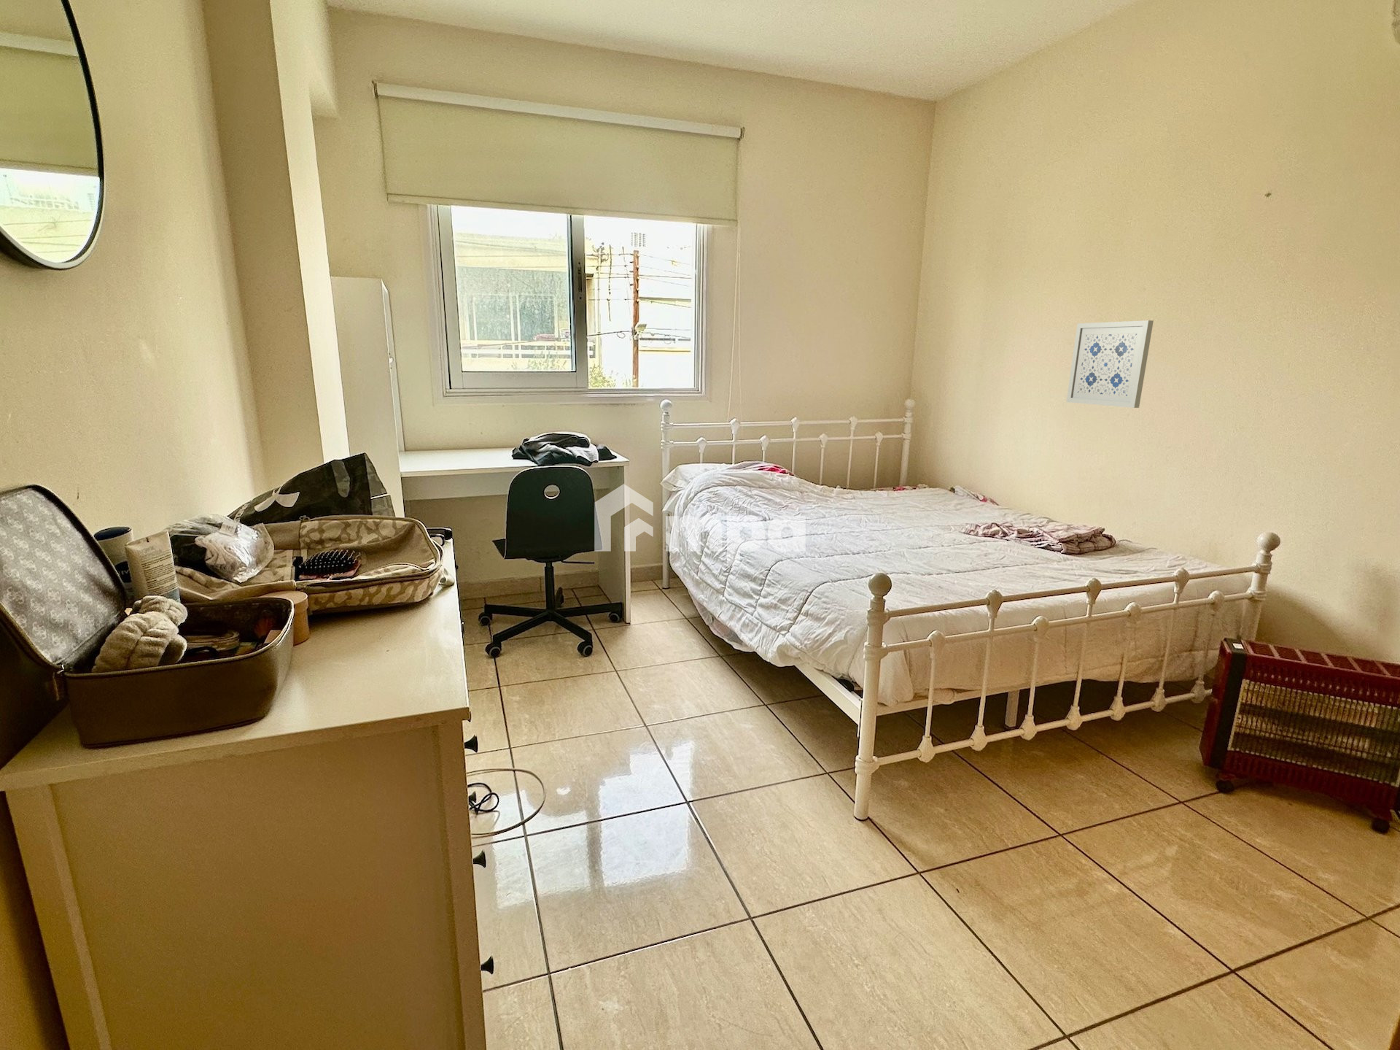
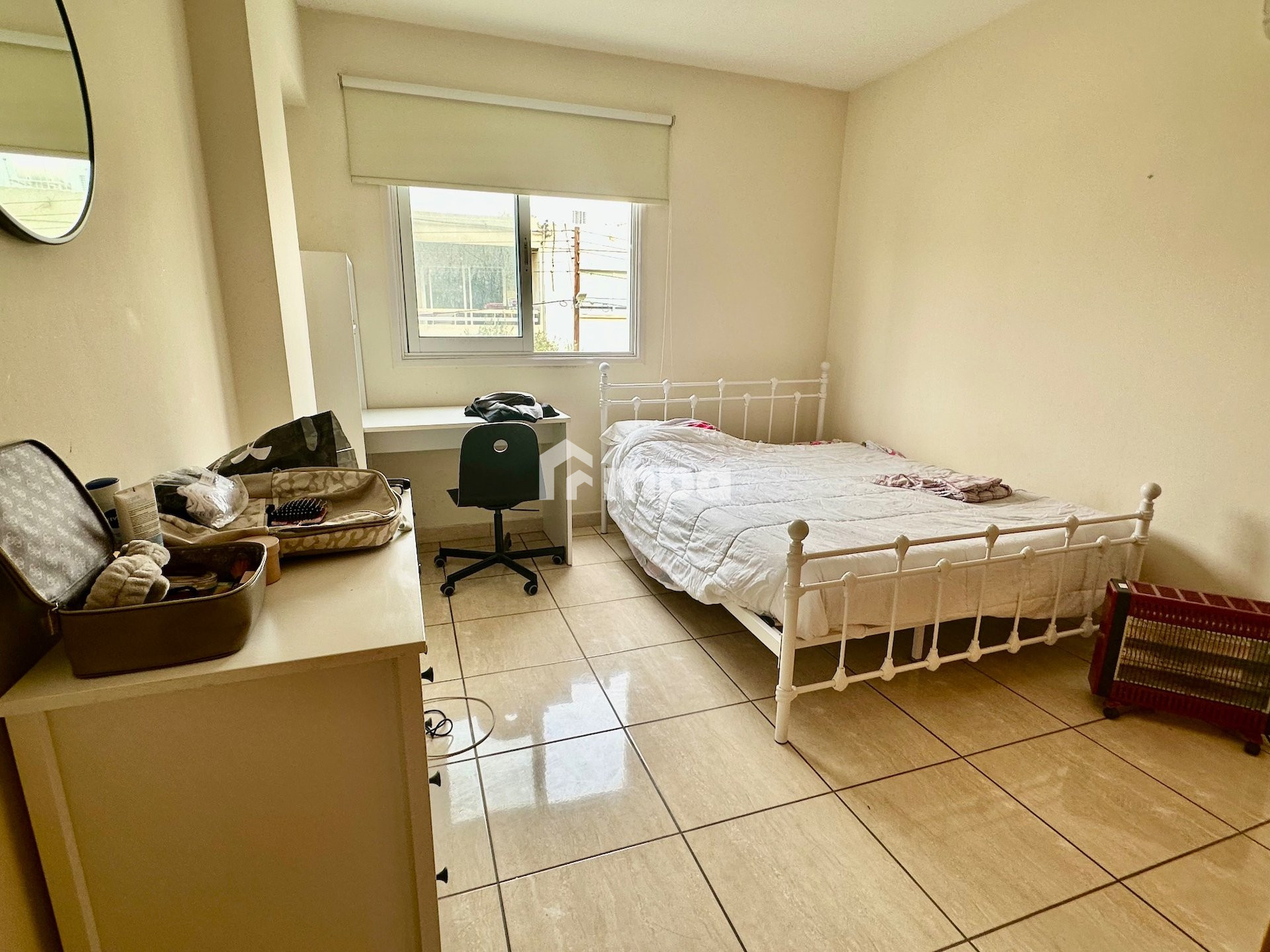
- wall art (1107, 363)
